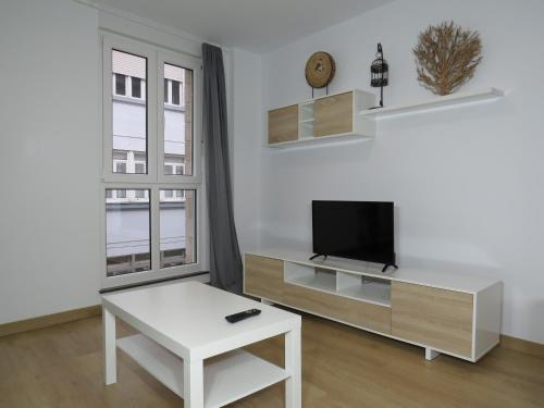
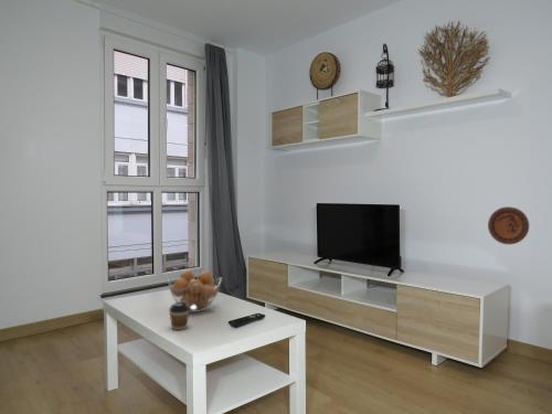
+ coffee cup (179, 315)
+ fruit basket (194, 289)
+ decorative plate (508, 225)
